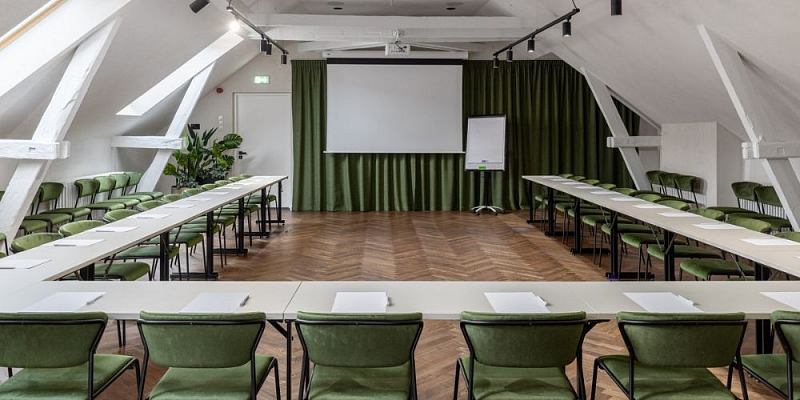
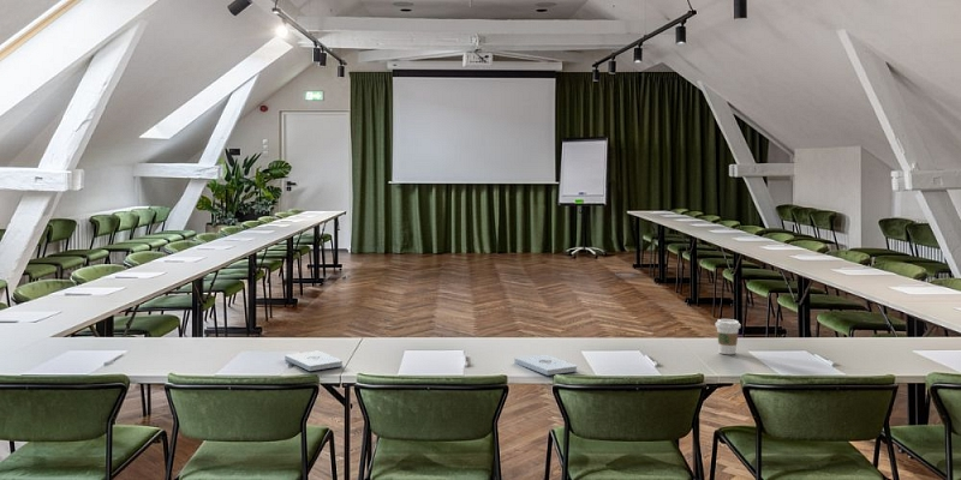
+ coffee cup (727, 336)
+ notepad (314, 360)
+ notepad (545, 364)
